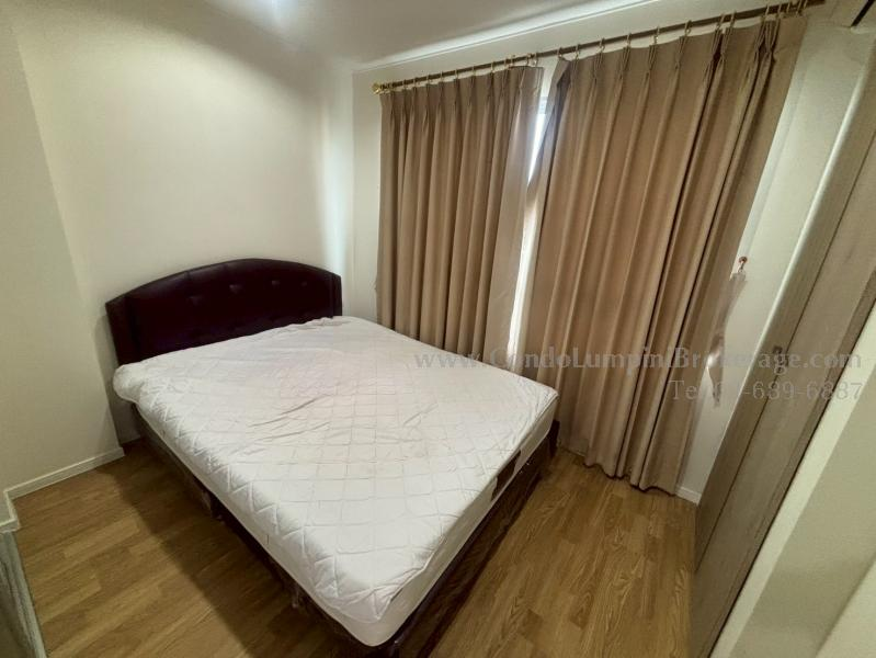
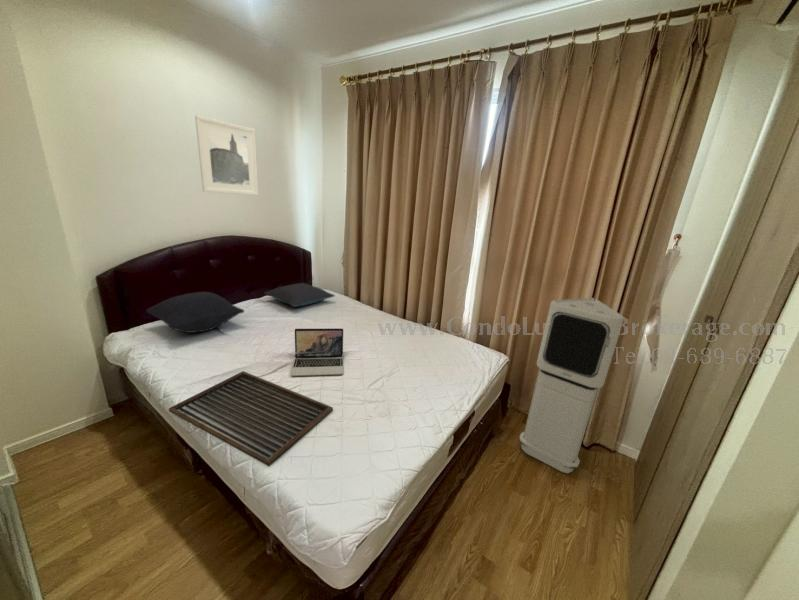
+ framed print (229, 159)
+ pillow (299, 294)
+ air purifier (568, 381)
+ tray (253, 409)
+ pillow (196, 311)
+ laptop (318, 351)
